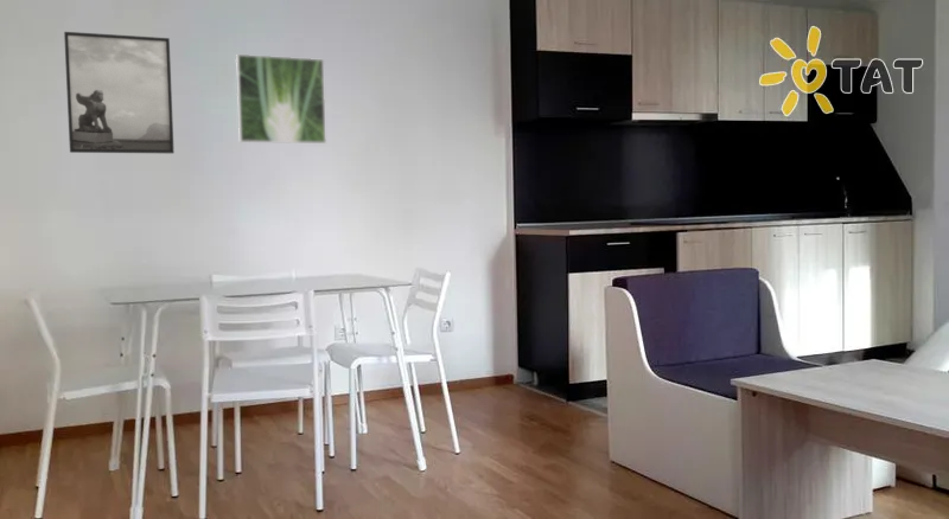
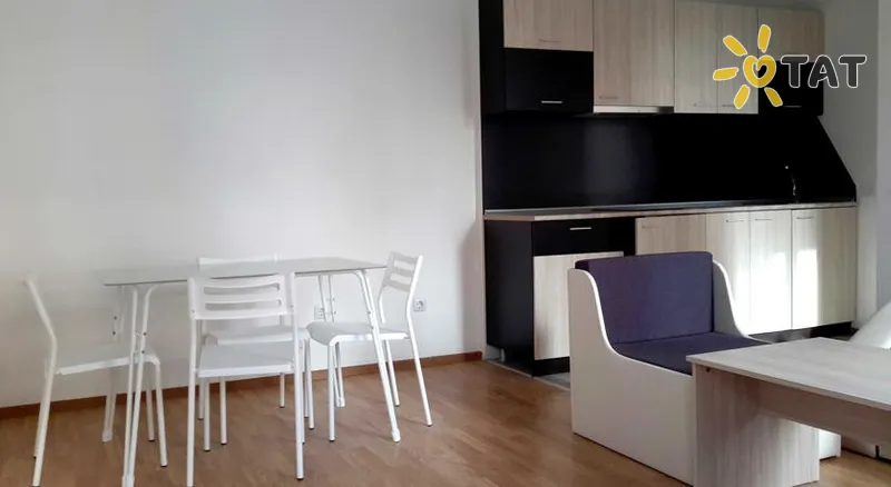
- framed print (120, 94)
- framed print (281, 100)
